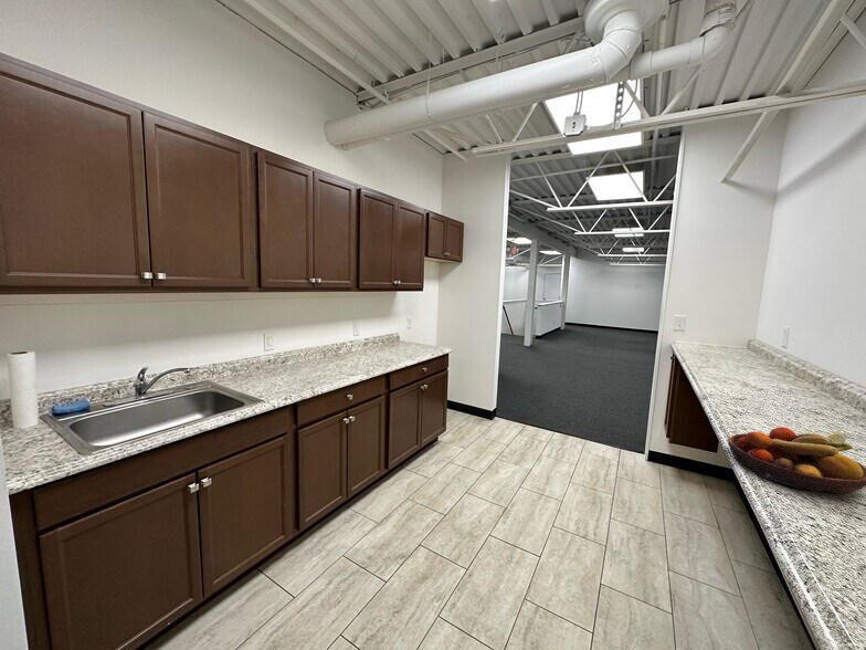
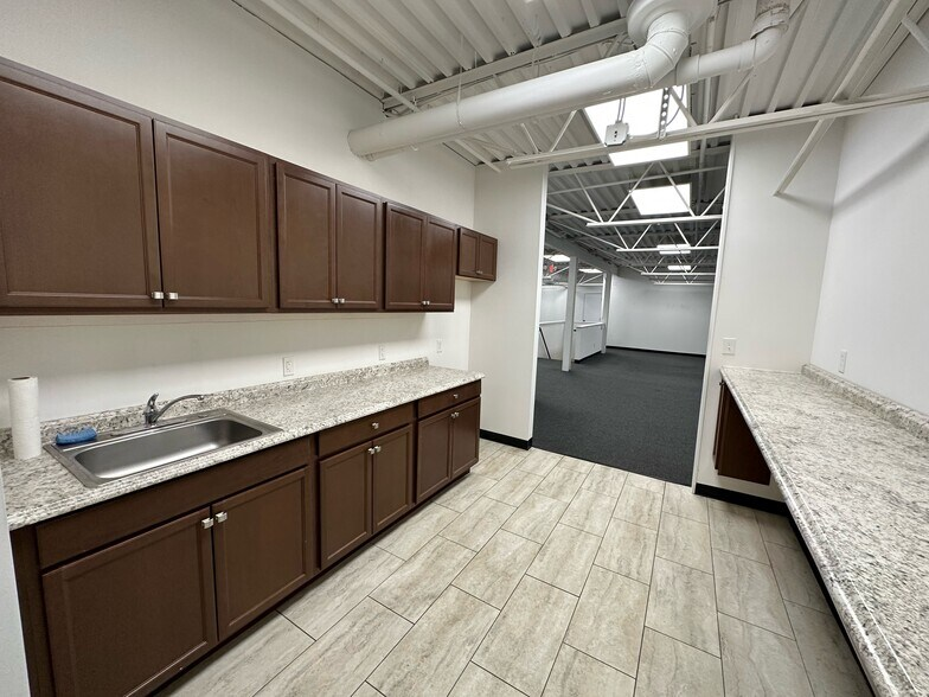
- fruit bowl (793, 449)
